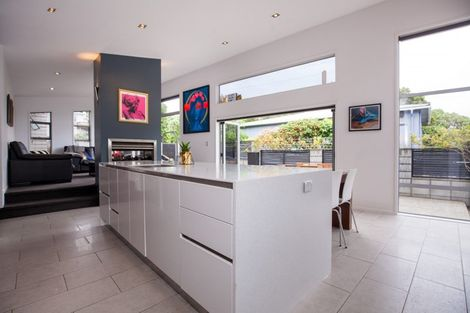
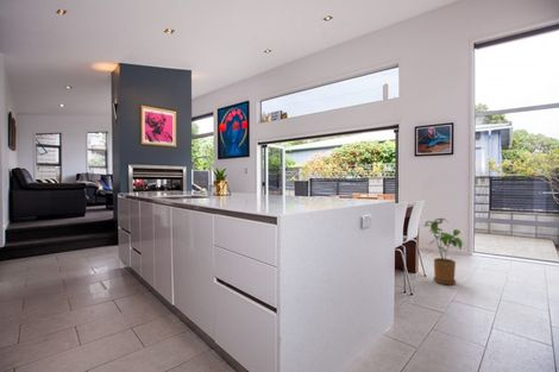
+ house plant (445, 250)
